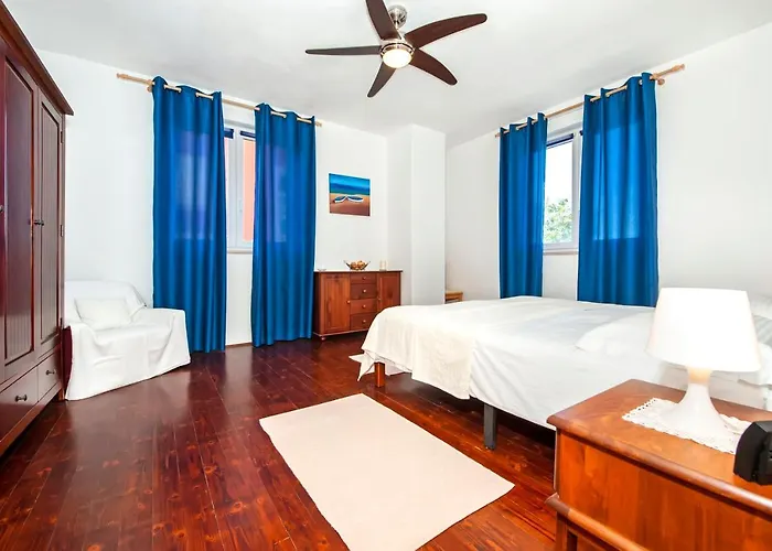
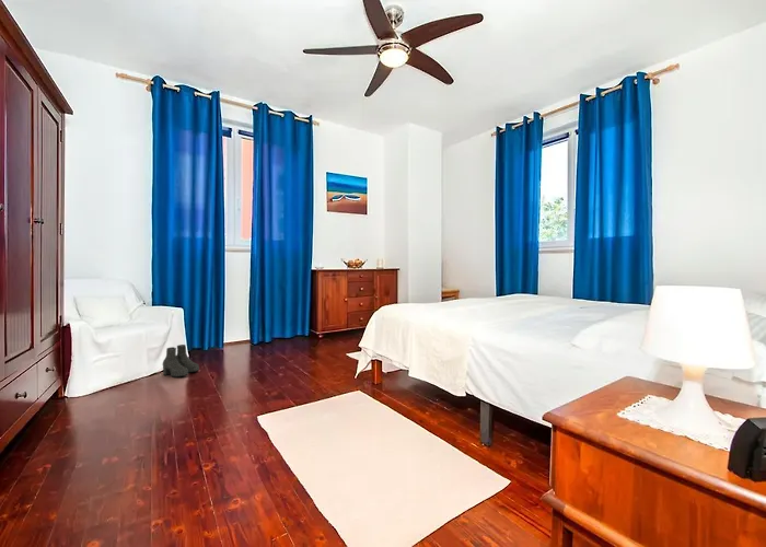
+ boots (181, 359)
